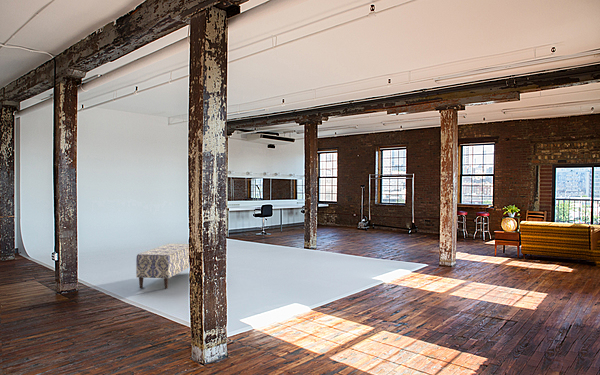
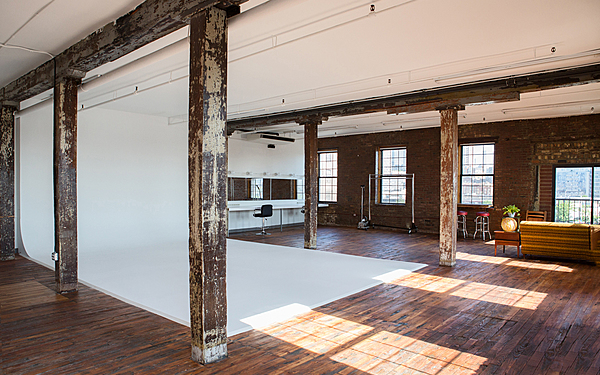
- bench (168, 264)
